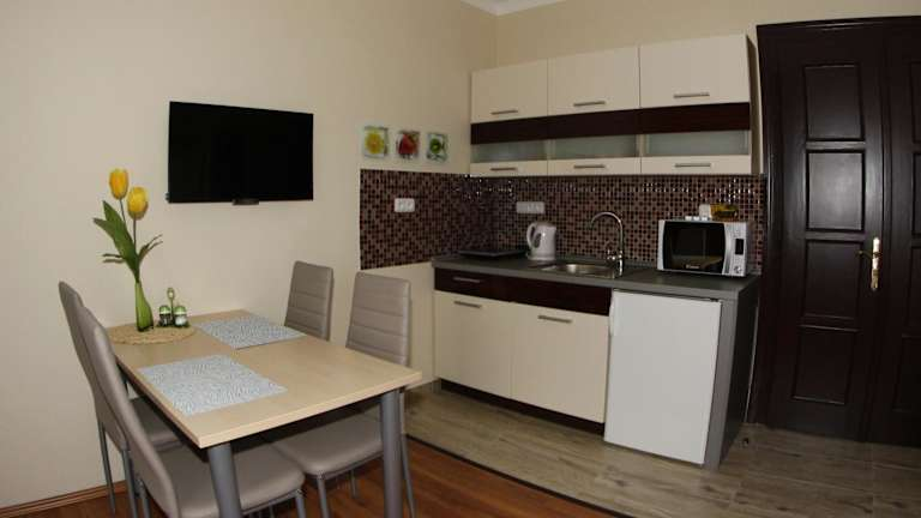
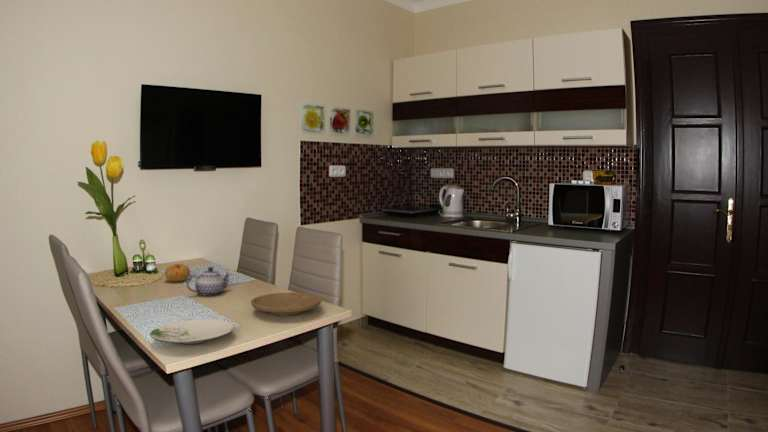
+ teapot (209, 280)
+ plate (286, 305)
+ plate (193, 334)
+ fruit (177, 272)
